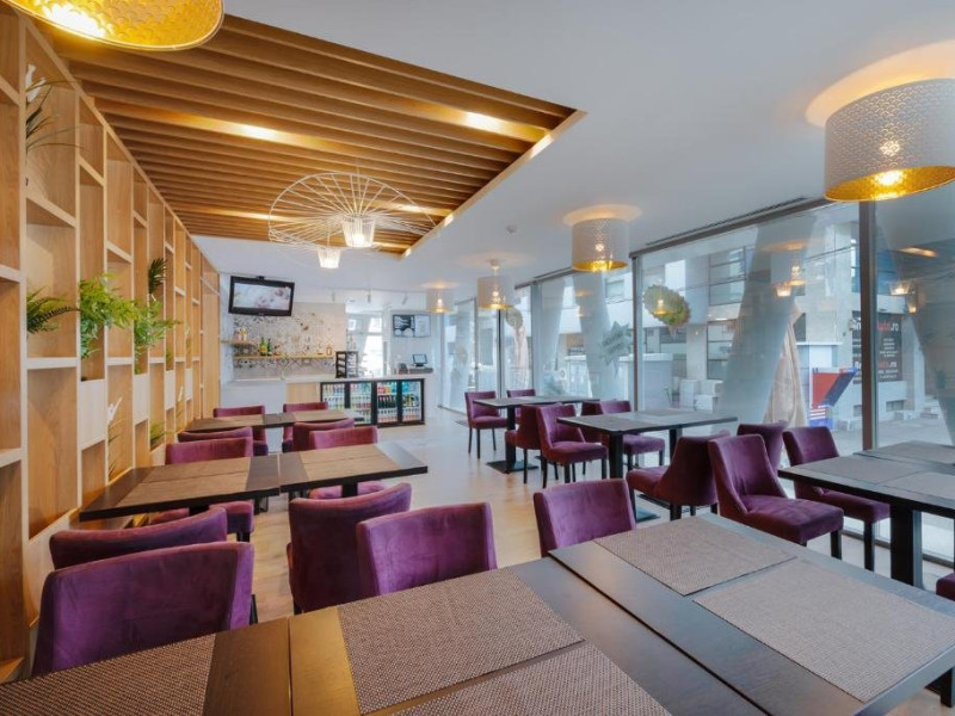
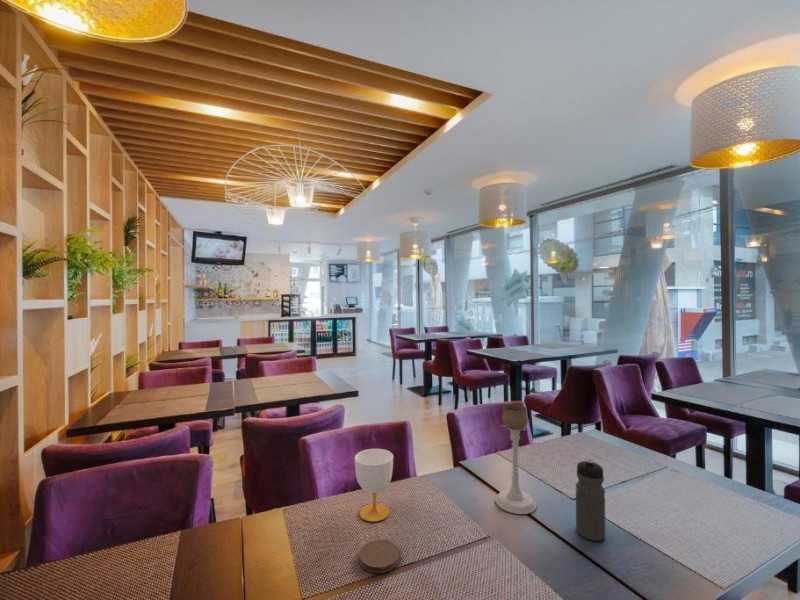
+ cup (374, 484)
+ candle holder (515, 455)
+ water bottle (590, 496)
+ coaster (379, 555)
